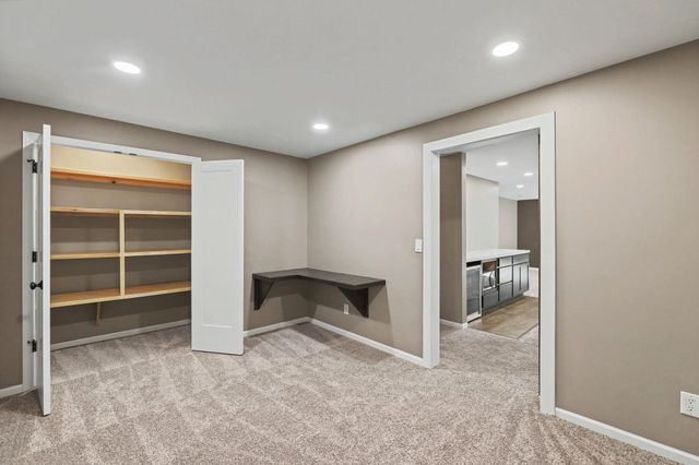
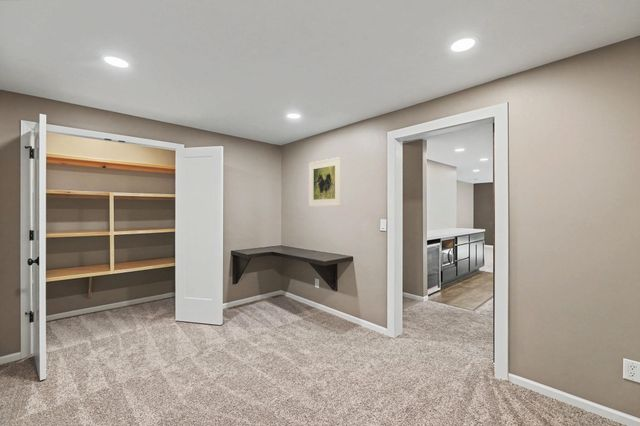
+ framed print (324, 183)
